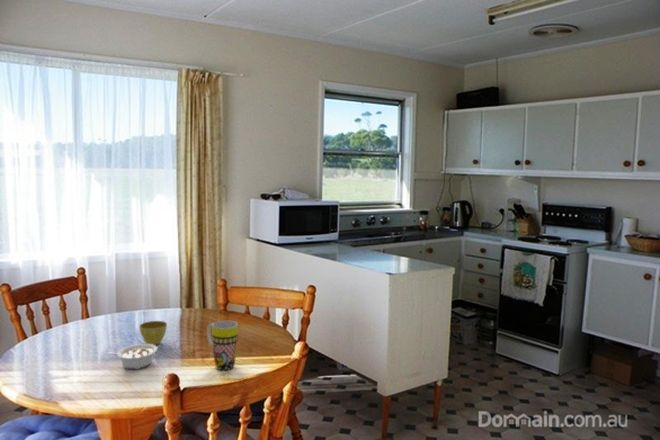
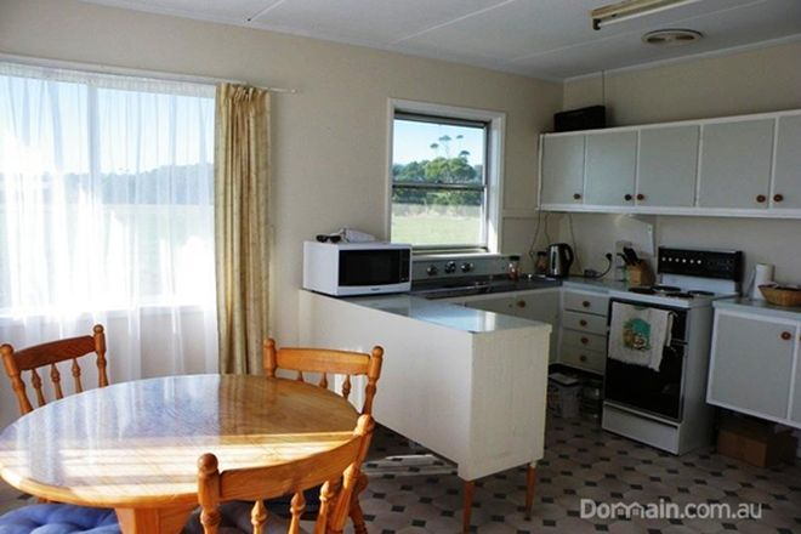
- legume (136, 356)
- mug (220, 344)
- flower pot (153, 333)
